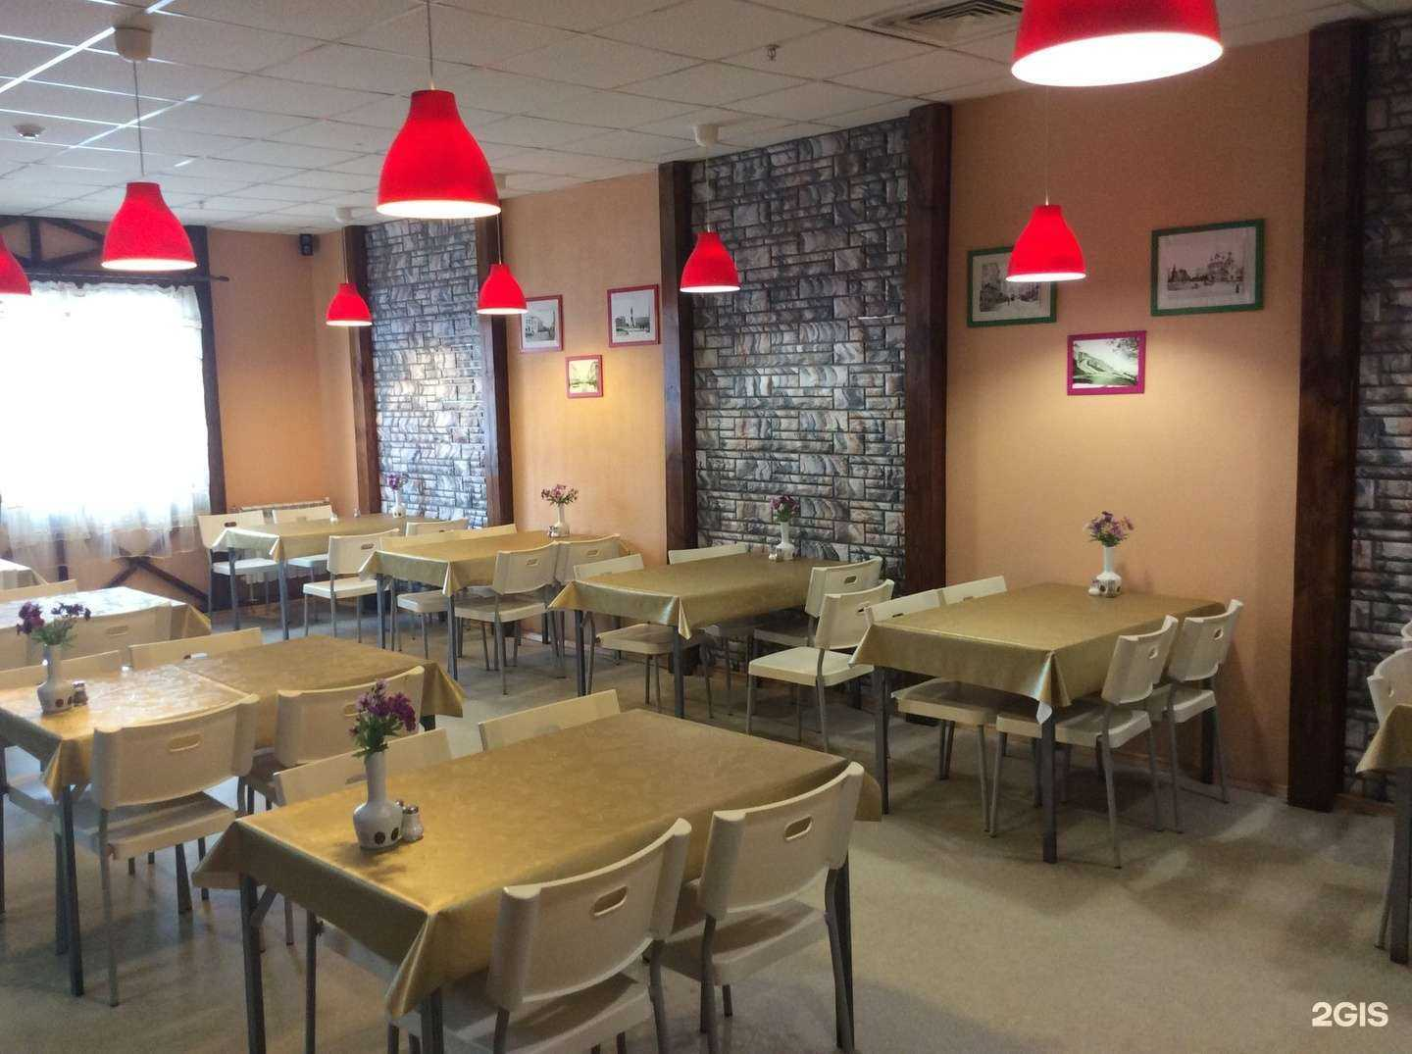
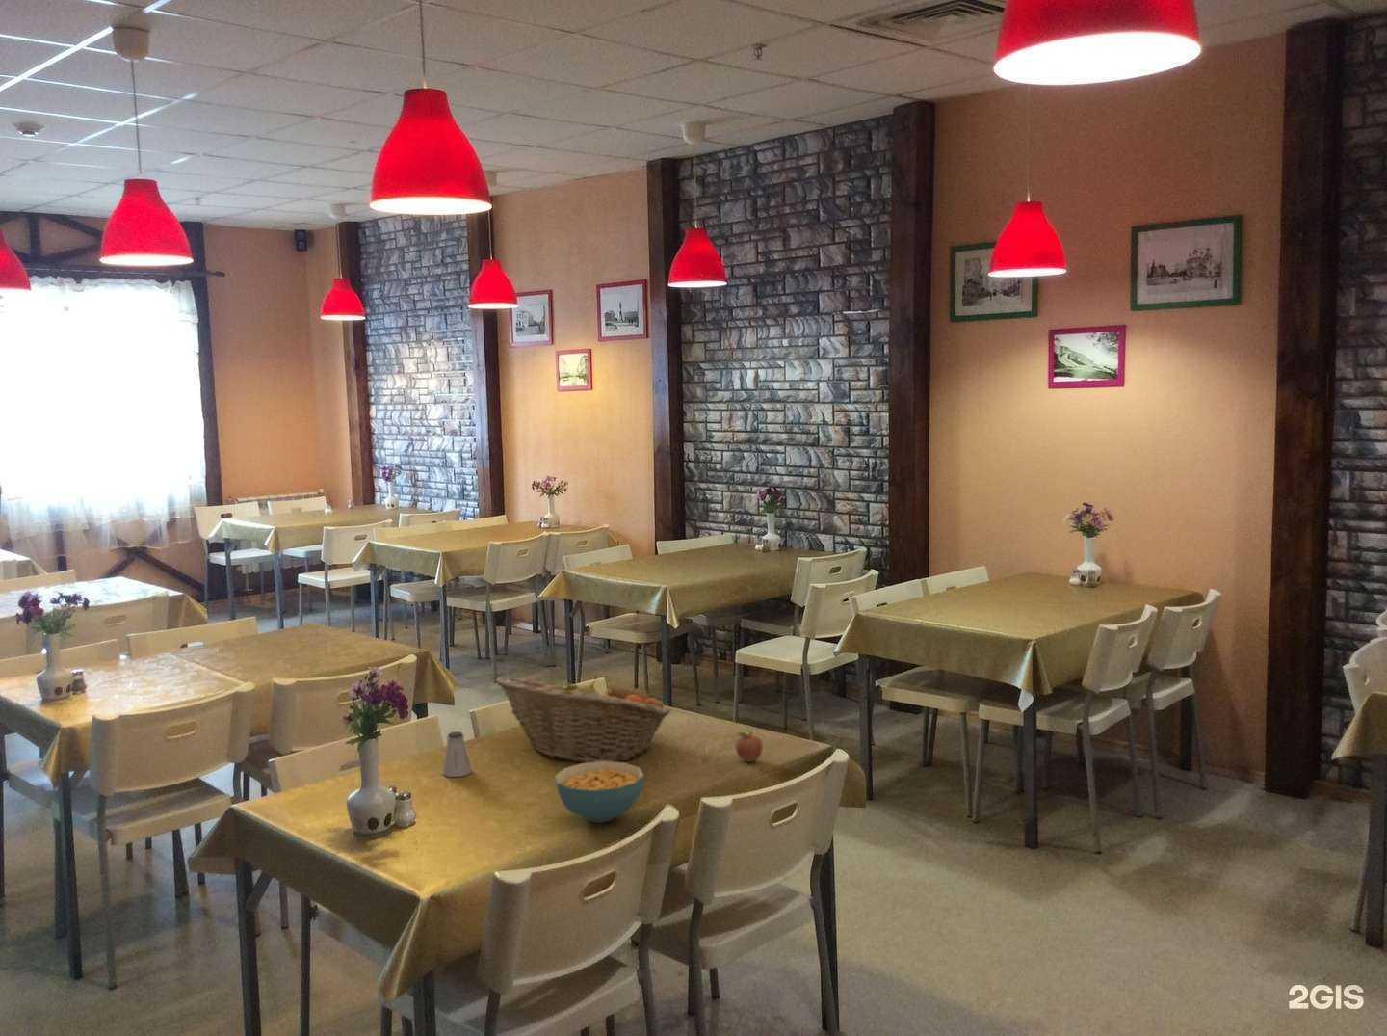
+ fruit (748, 745)
+ saltshaker (456, 753)
+ fruit basket (583, 710)
+ cereal bowl (599, 795)
